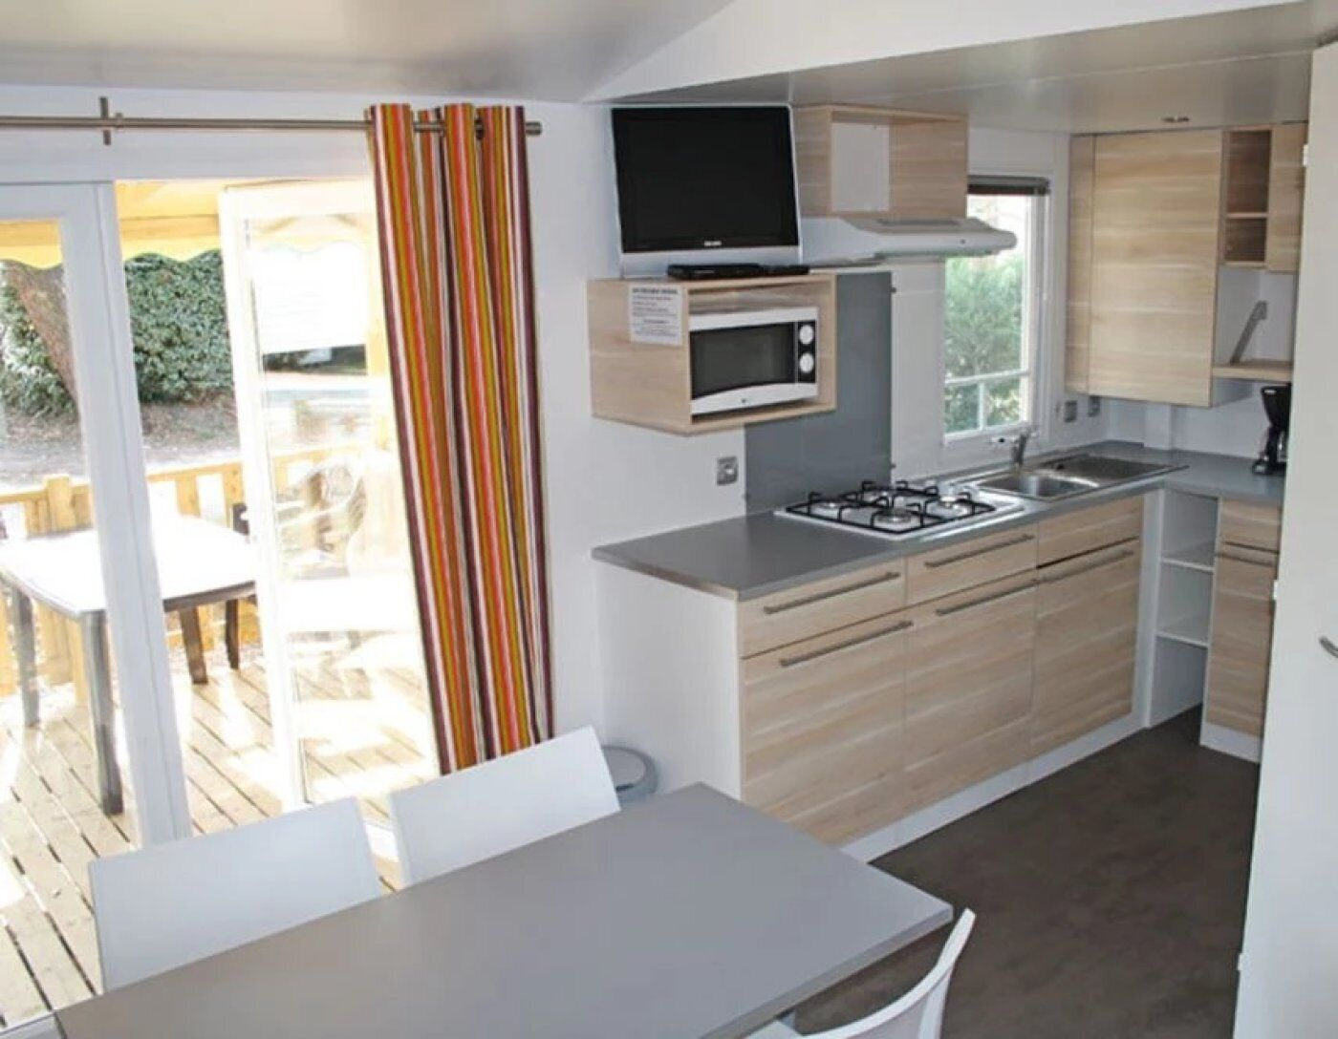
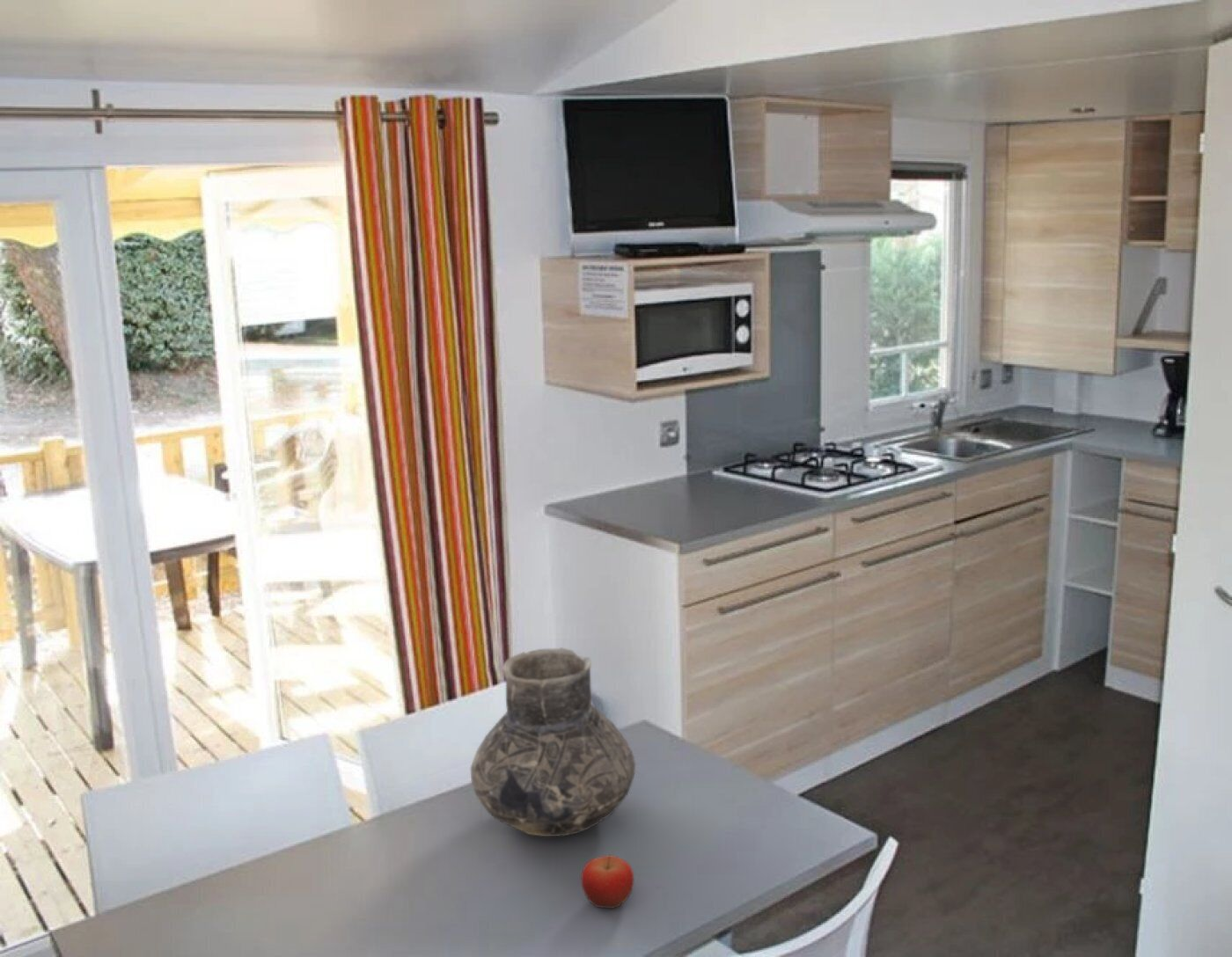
+ vase (552, 741)
+ fruit (607, 878)
